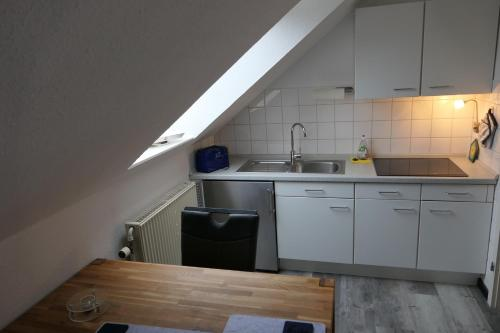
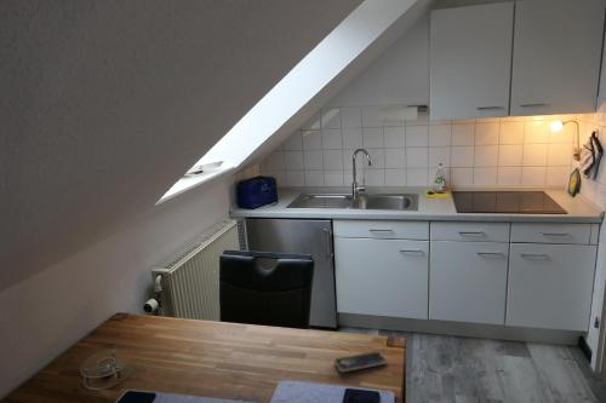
+ smartphone (360, 361)
